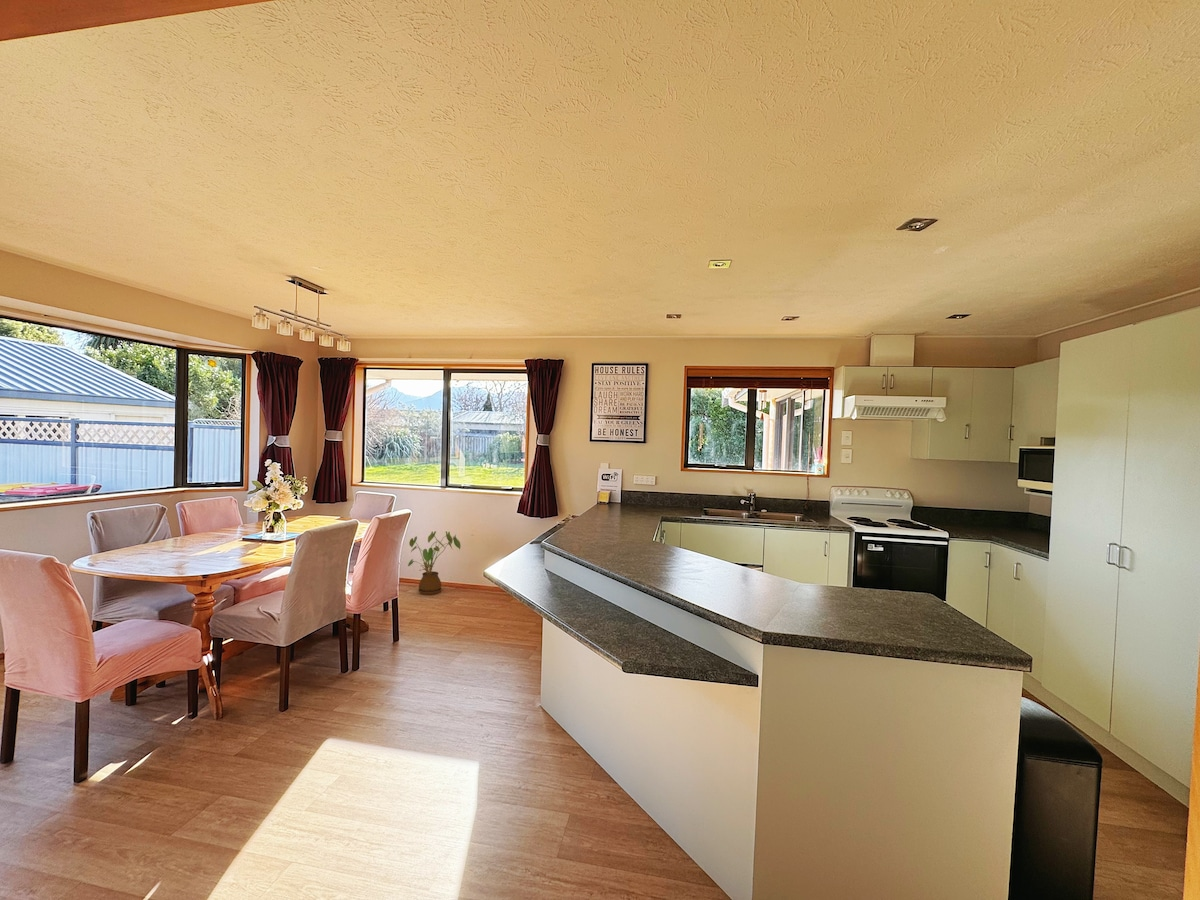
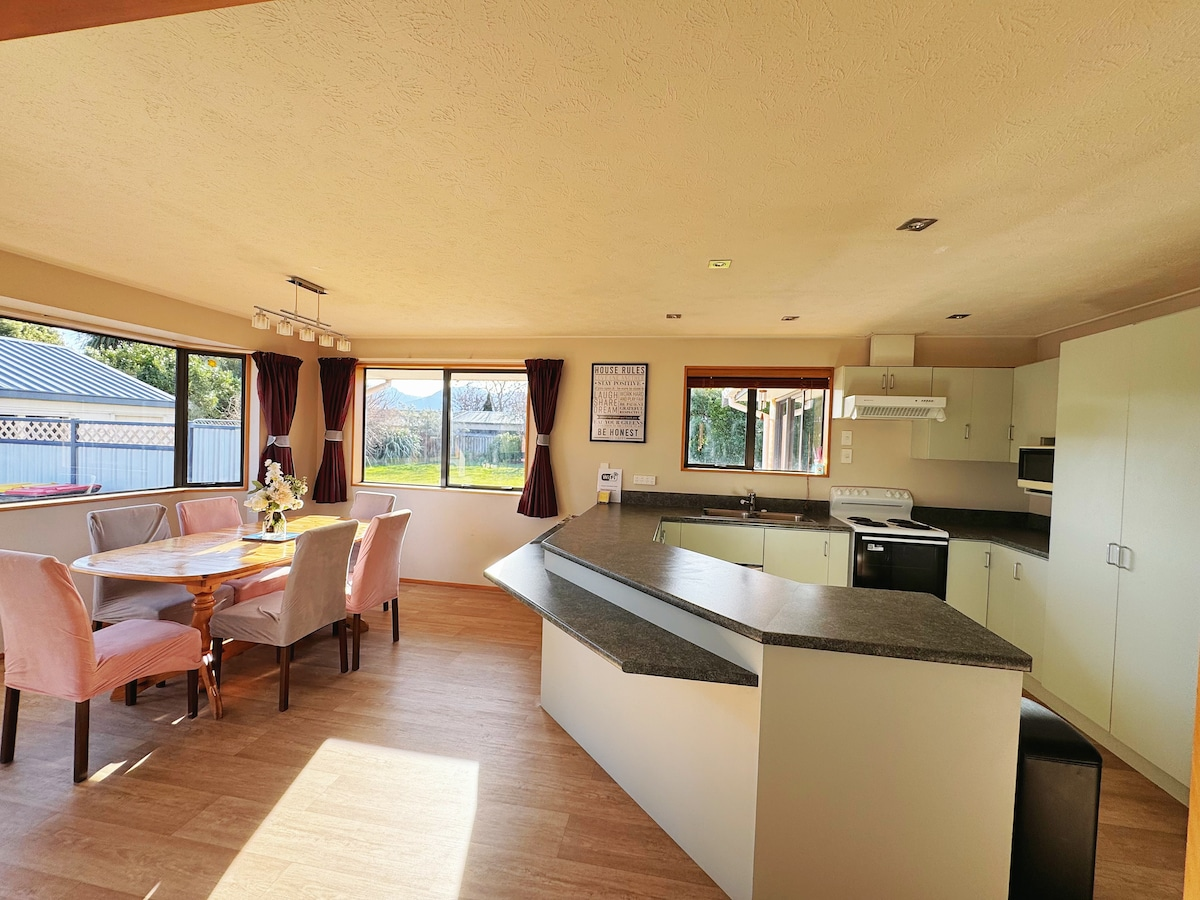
- house plant (432, 563)
